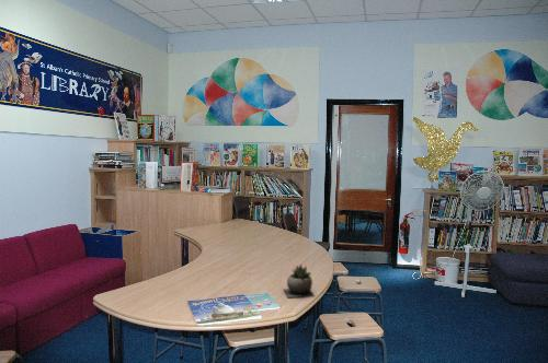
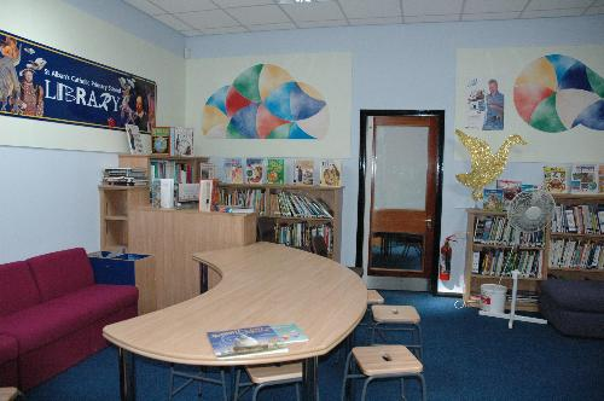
- succulent plant (298, 278)
